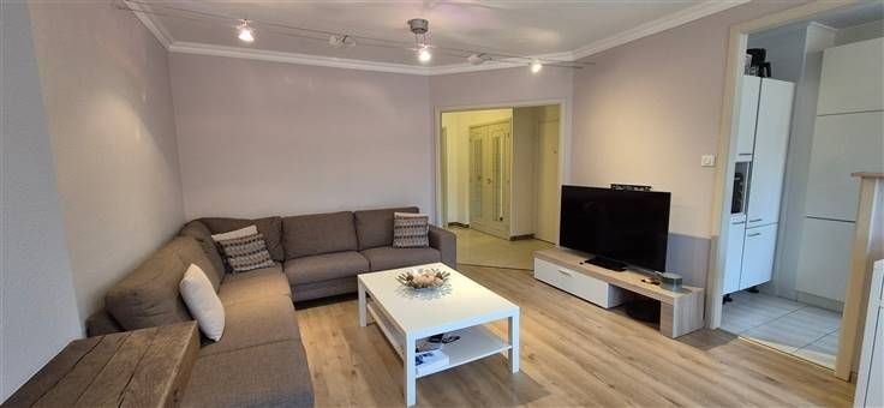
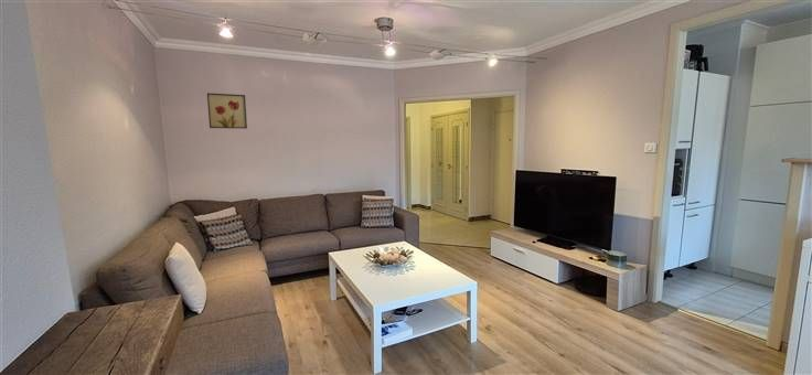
+ wall art (227, 110)
